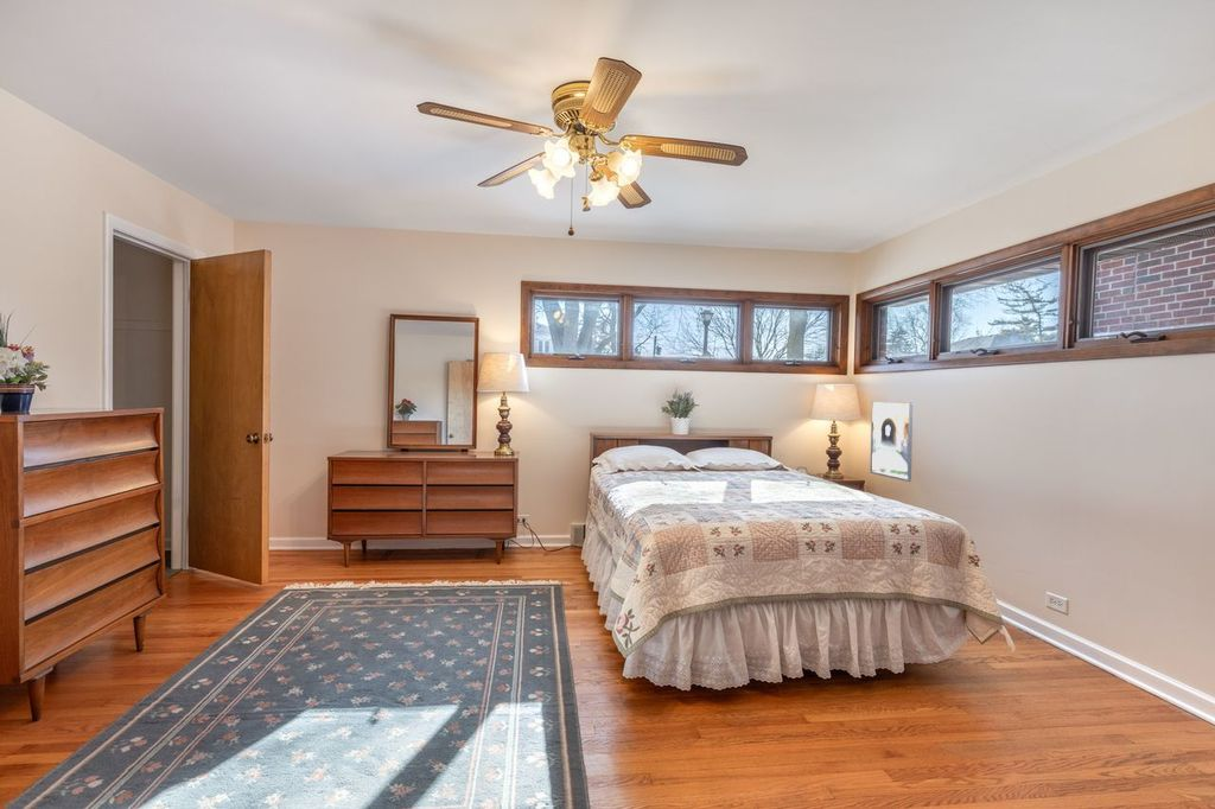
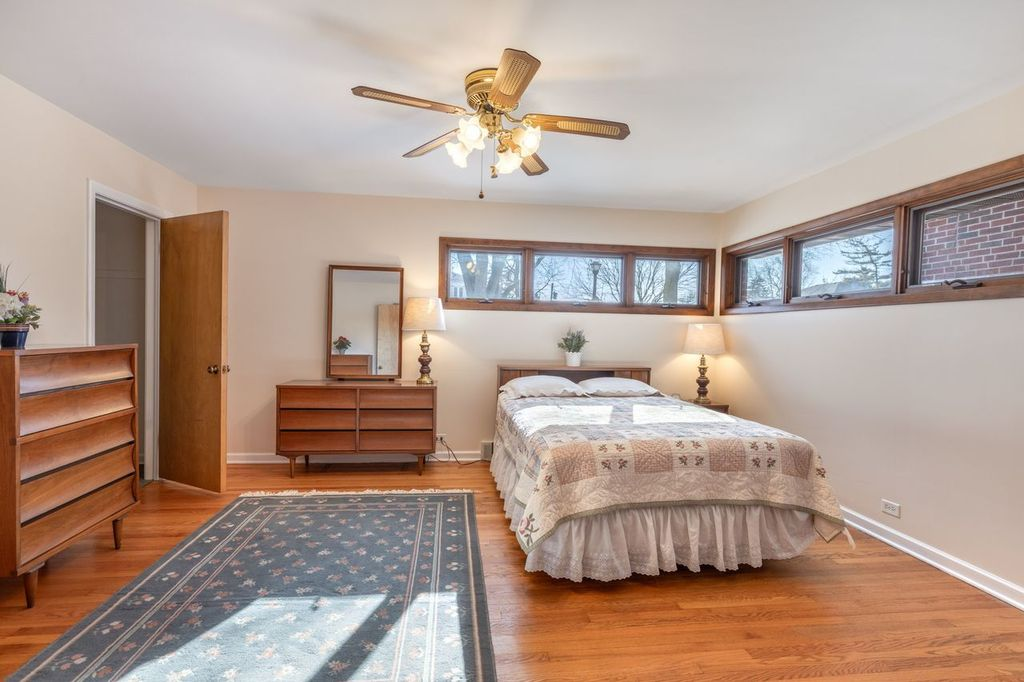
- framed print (890, 439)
